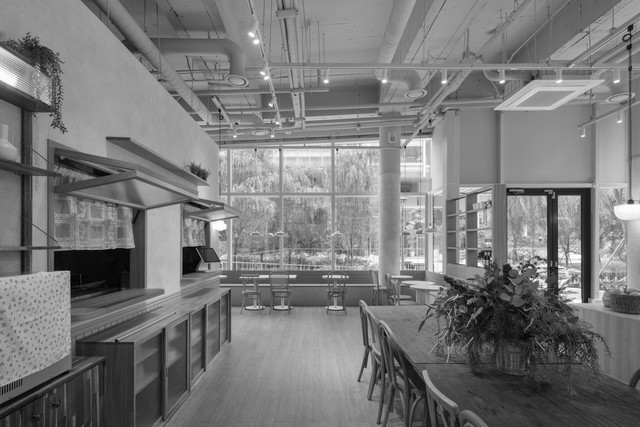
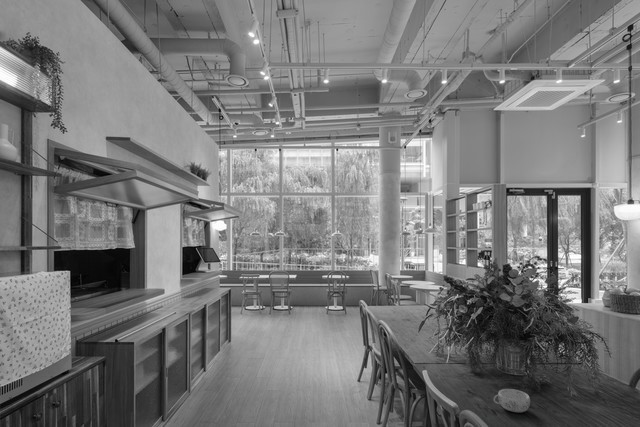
+ decorative bowl (511, 401)
